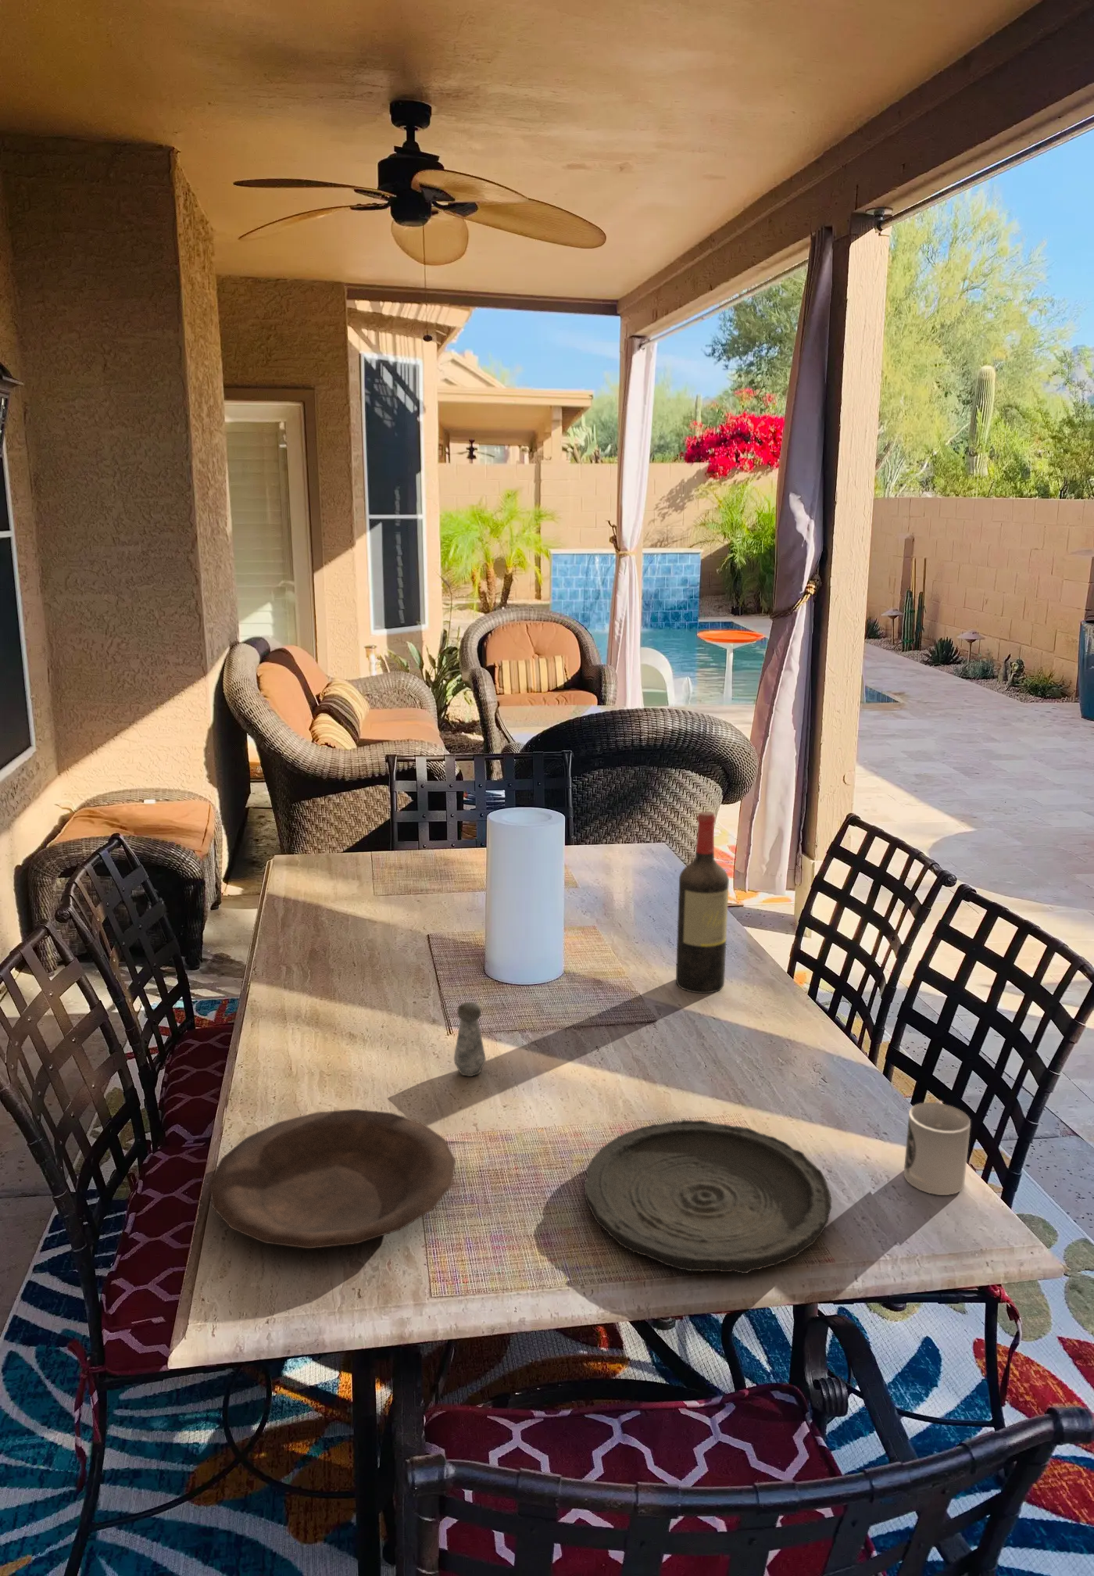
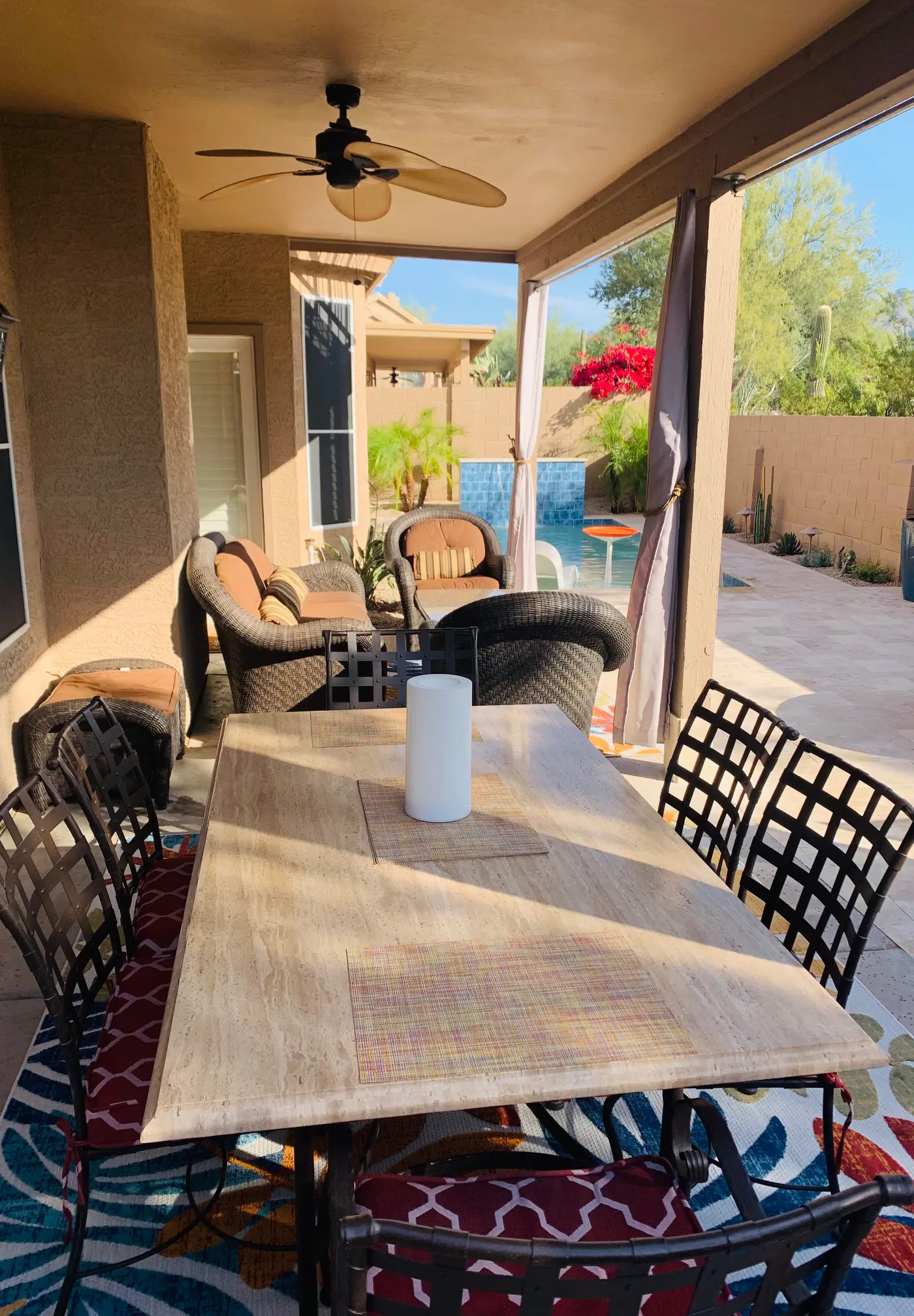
- plate (334, 1181)
- cup (936, 1141)
- wine bottle (703, 901)
- salt shaker (469, 1037)
- plate (706, 1190)
